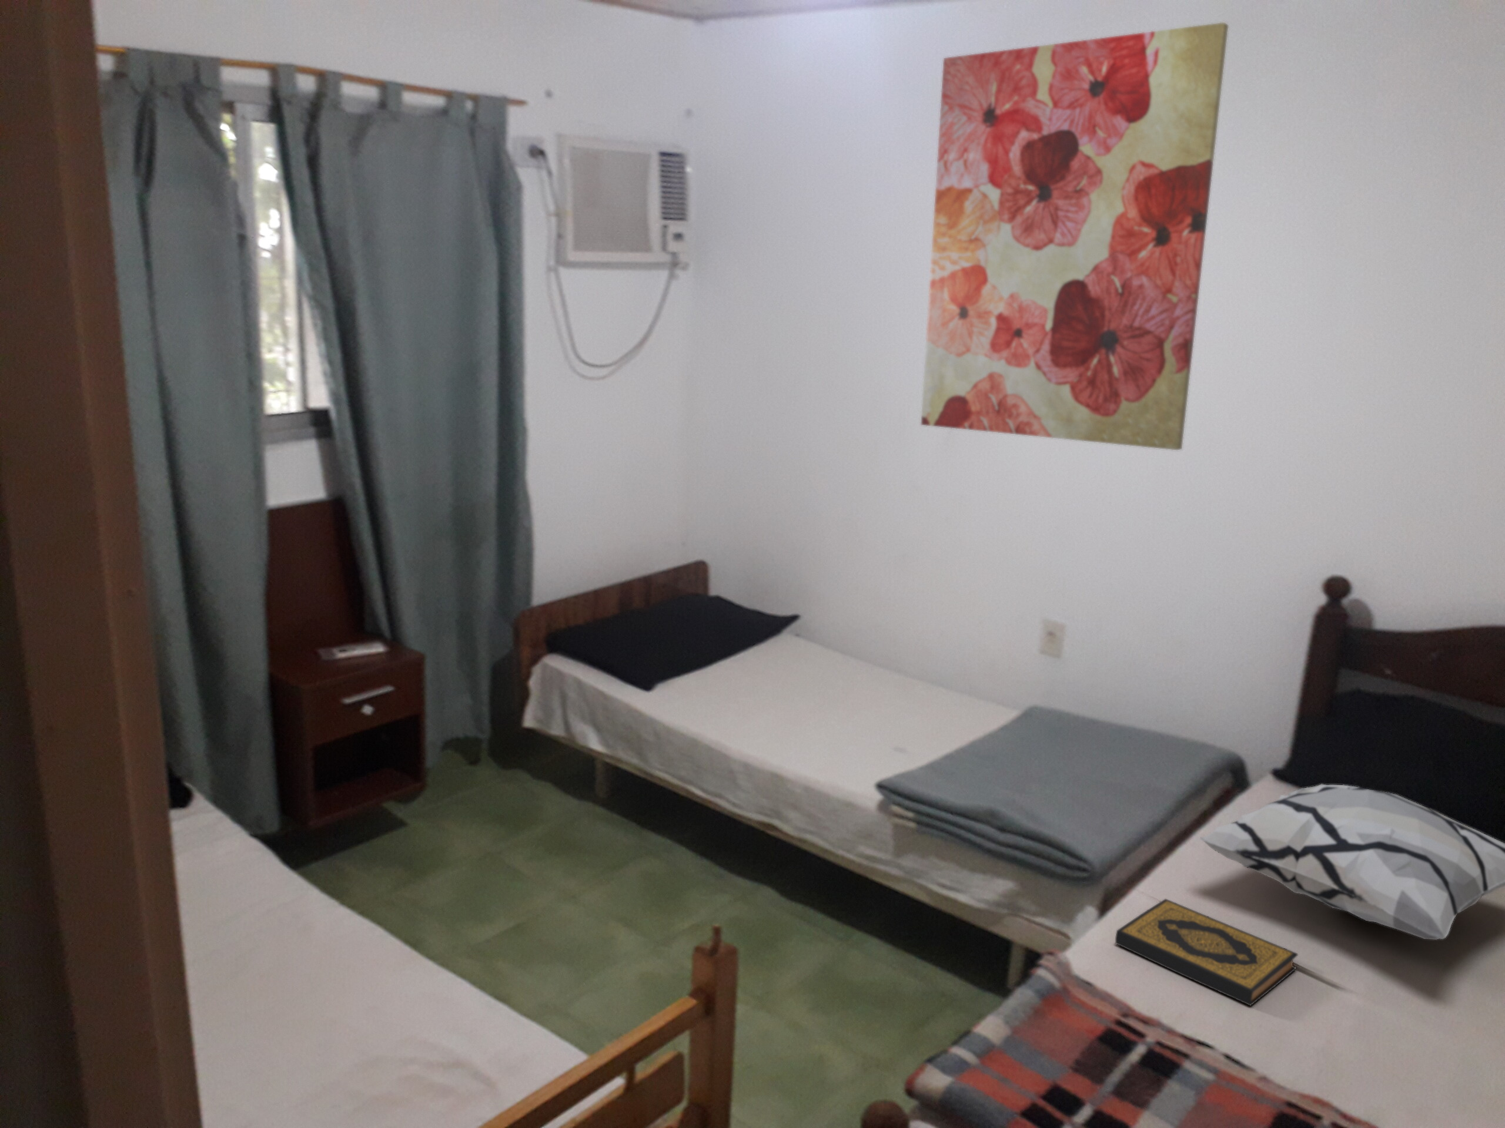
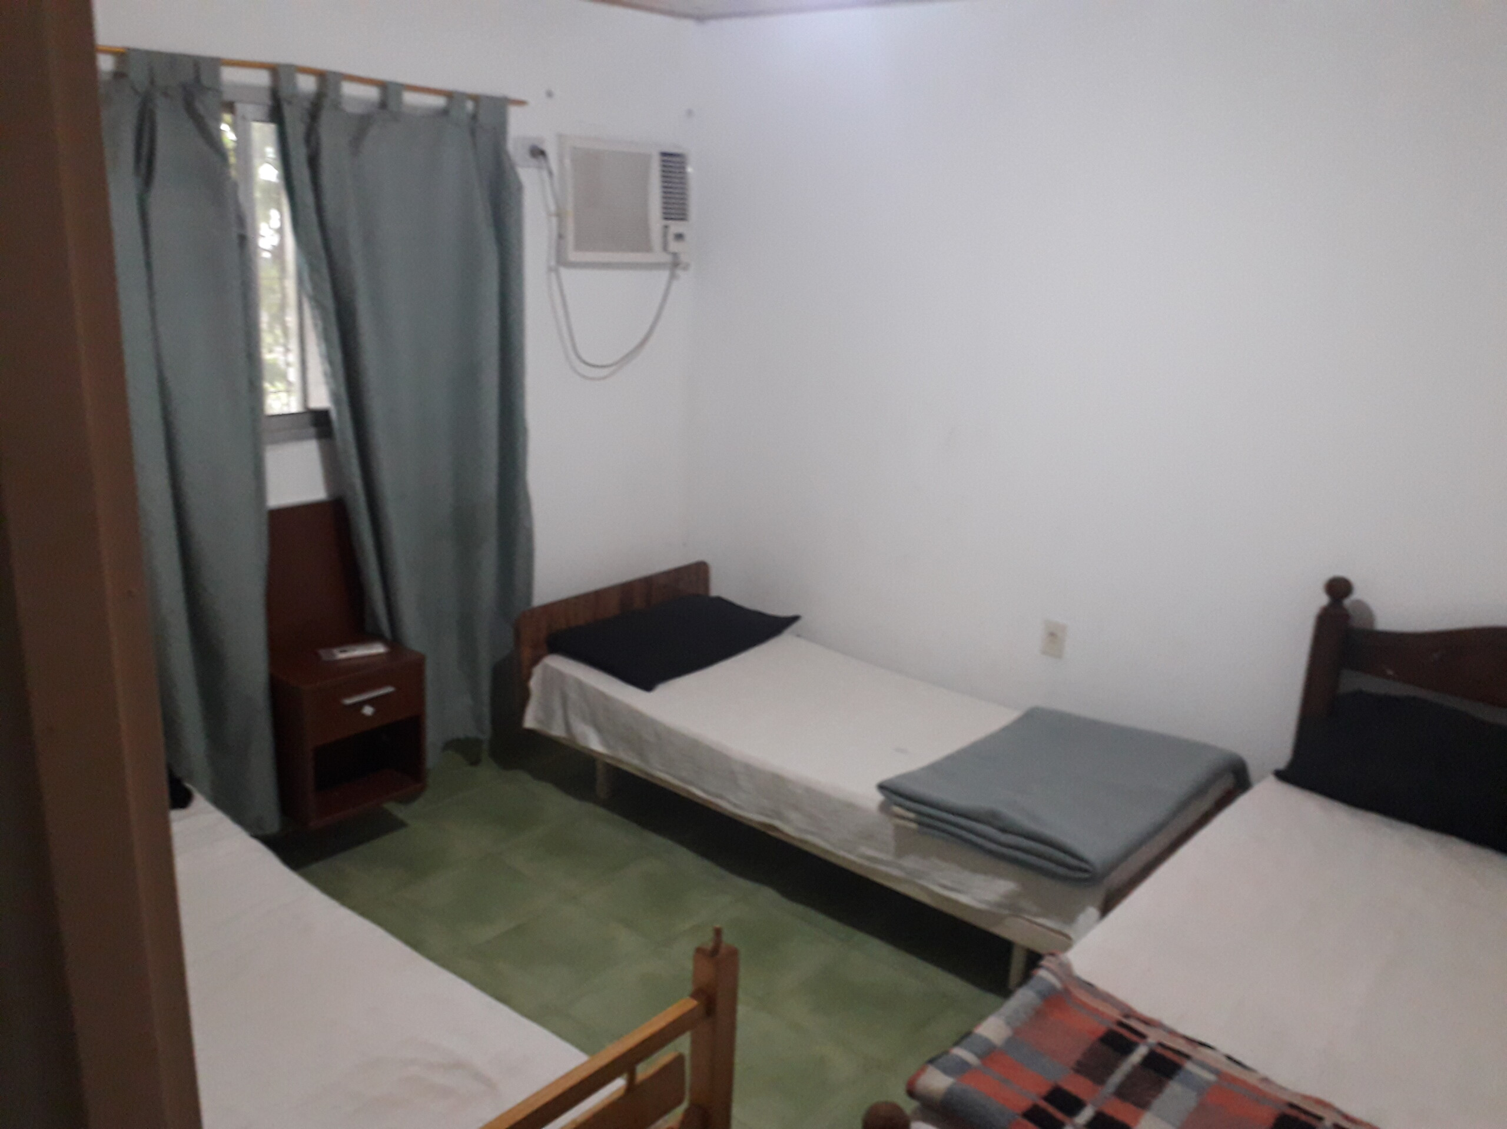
- hardback book (1204, 949)
- wall art (1058, 246)
- decorative pillow (1370, 851)
